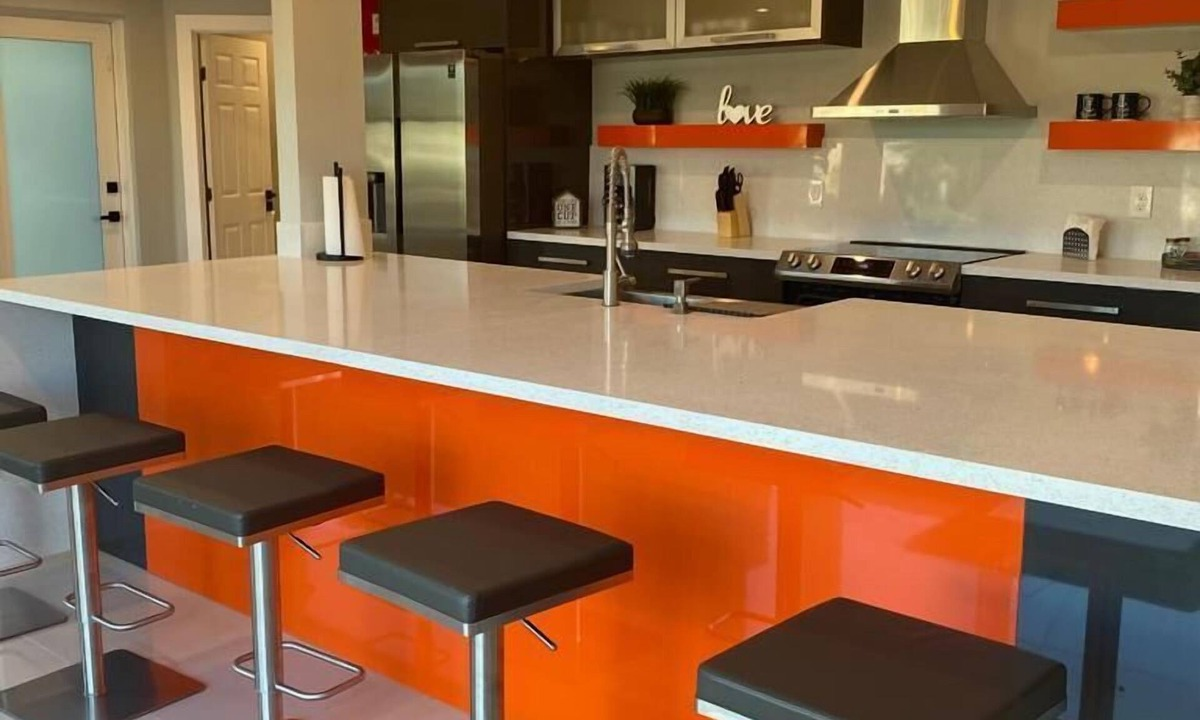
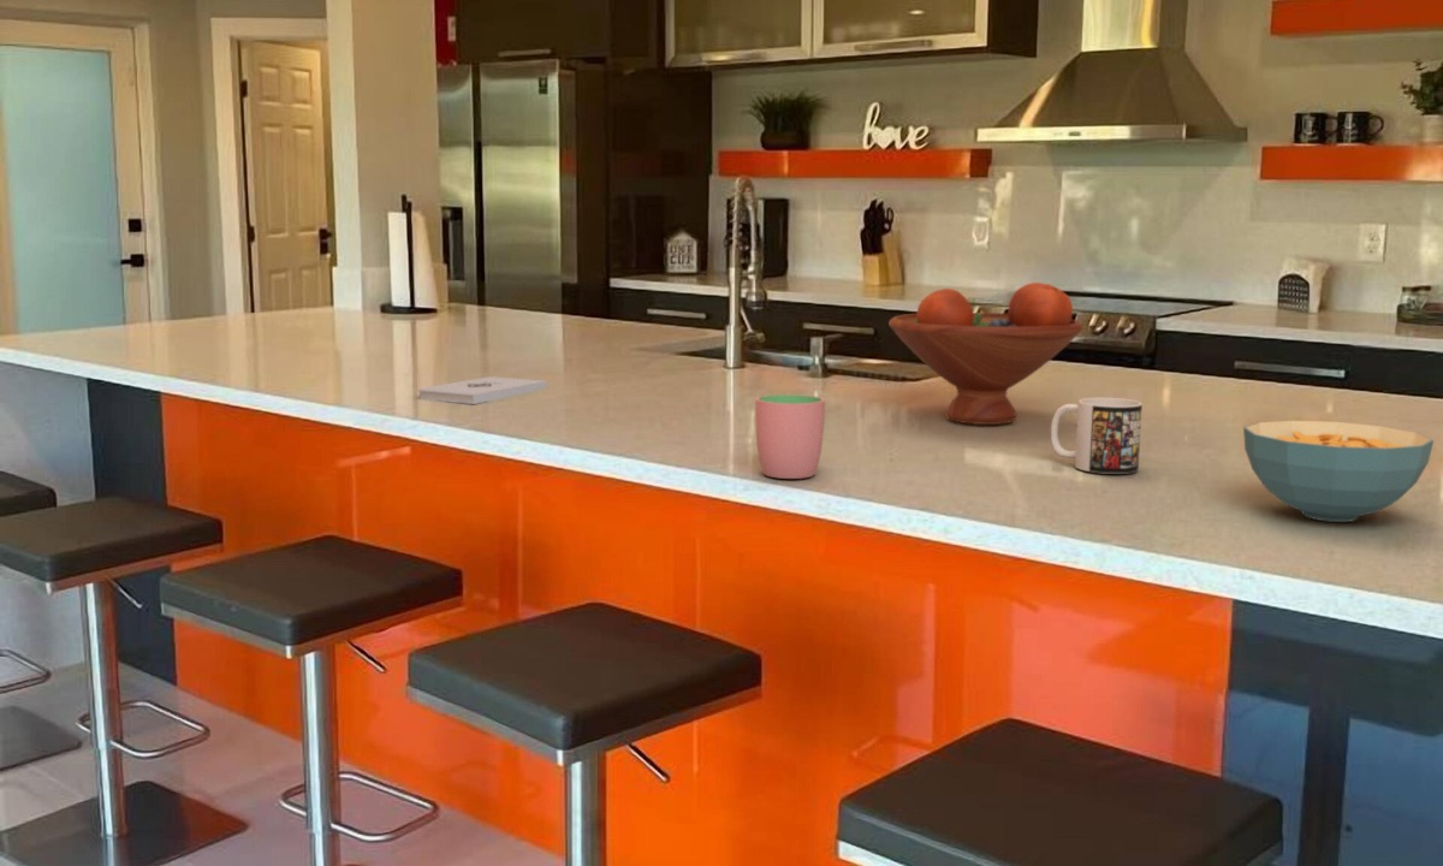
+ cup (796, 434)
+ notepad (482, 390)
+ mug (1093, 433)
+ cereal bowl (1332, 475)
+ fruit bowl (982, 351)
